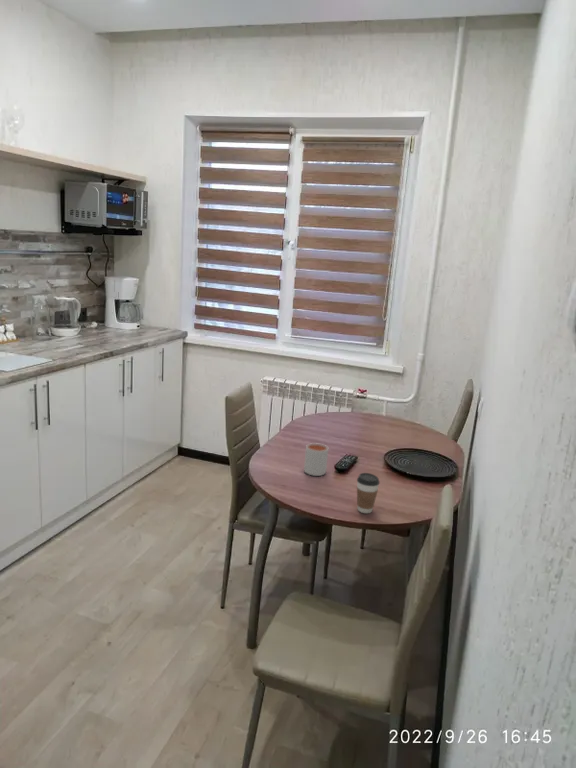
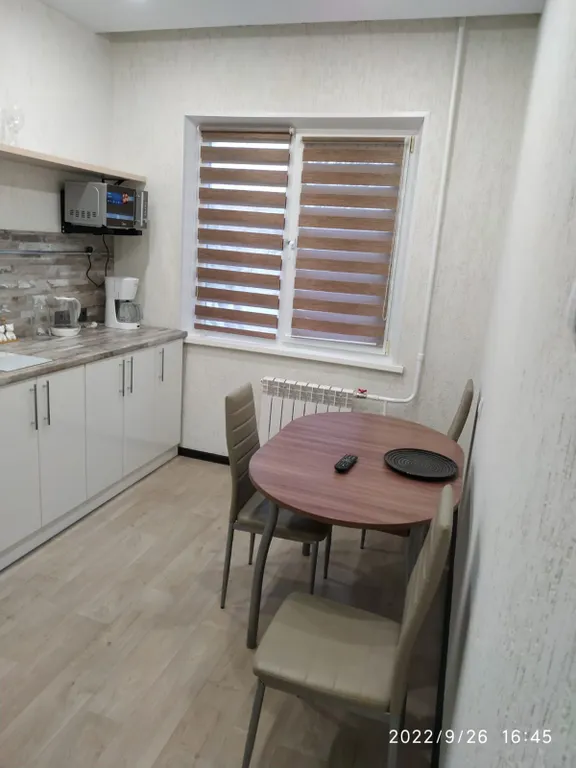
- coffee cup (366, 493)
- mug (317, 458)
